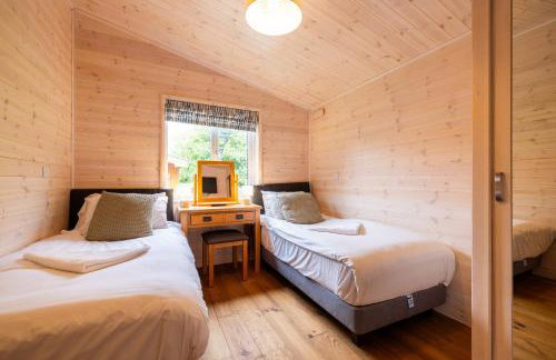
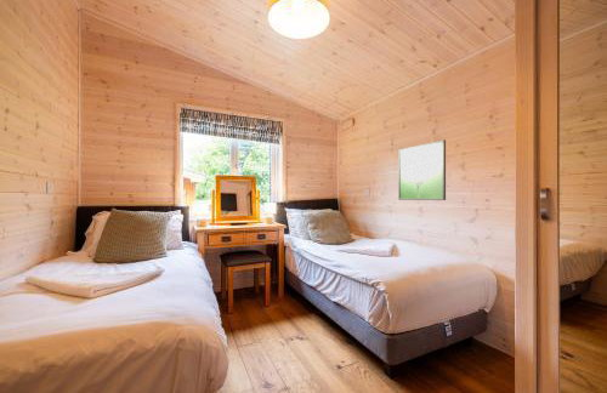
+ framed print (419, 172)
